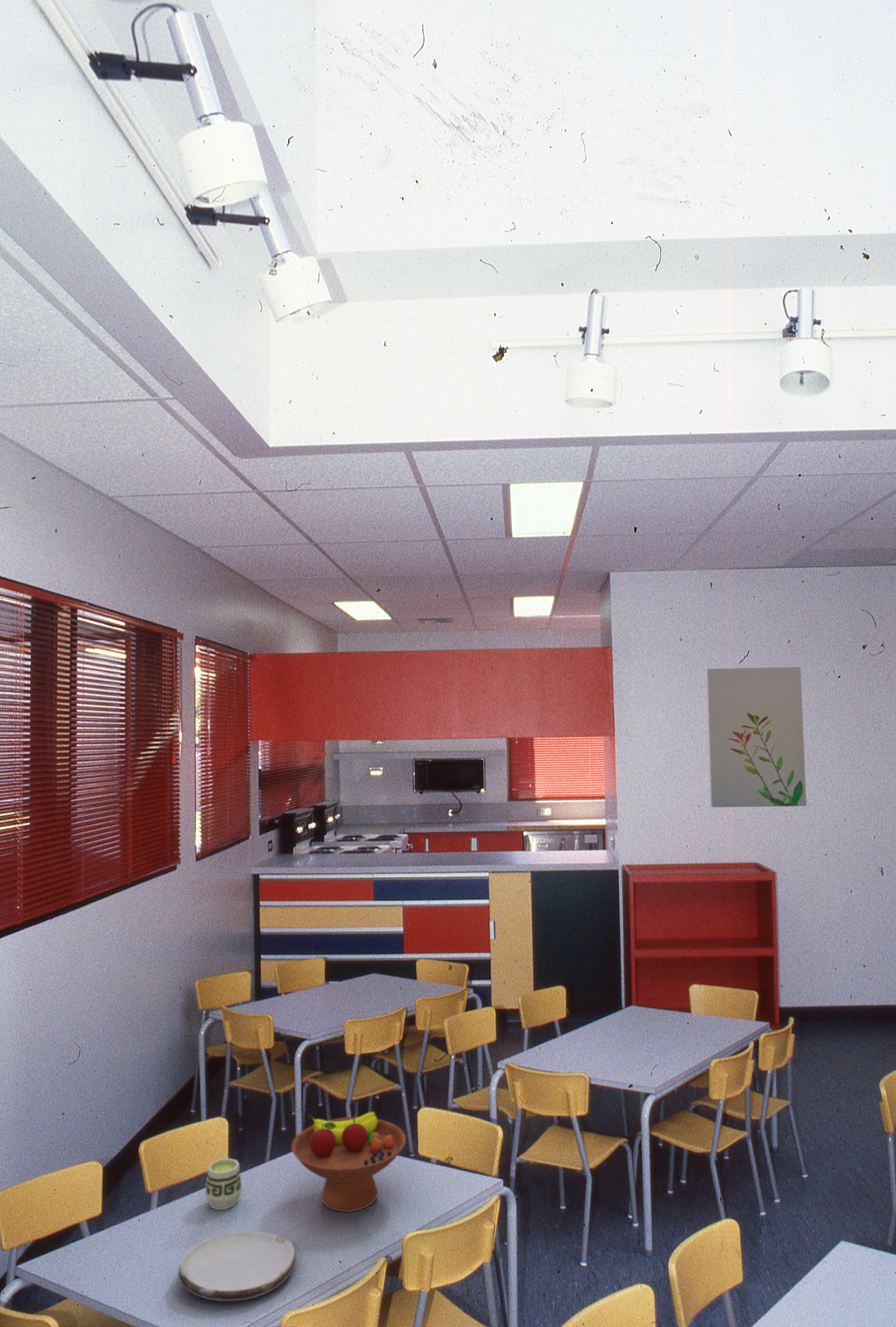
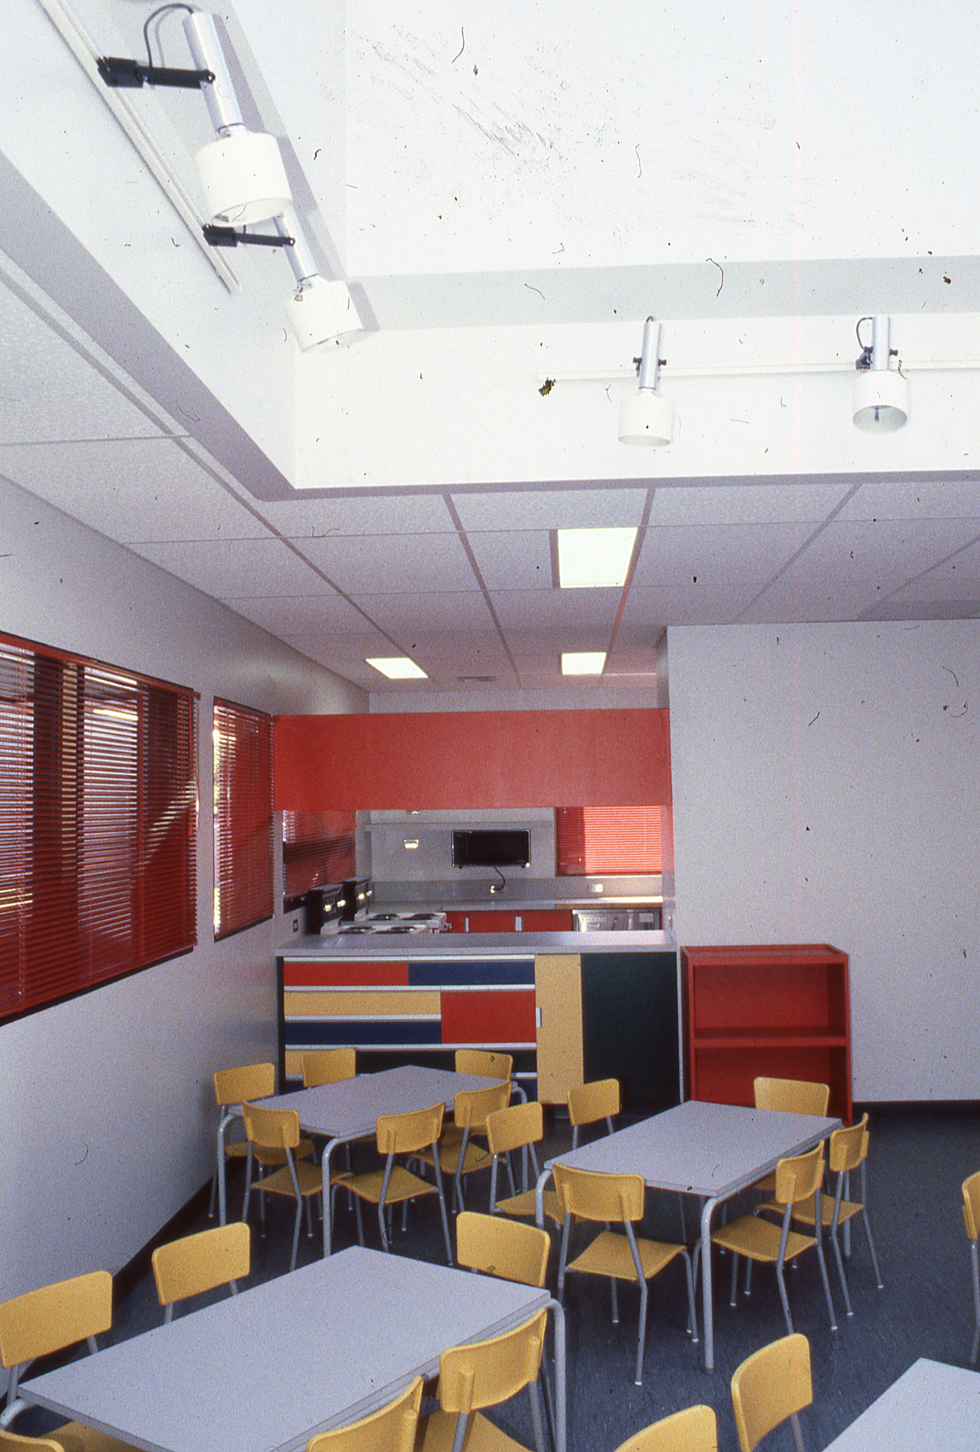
- cup (224, 1184)
- wall art (755, 737)
- fruit bowl (349, 1159)
- plate (239, 1265)
